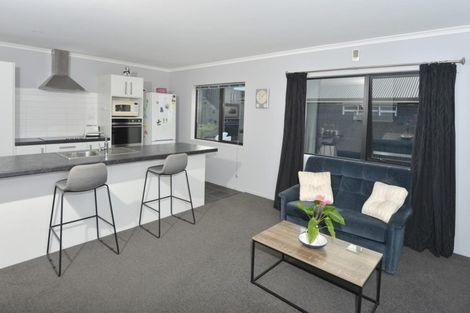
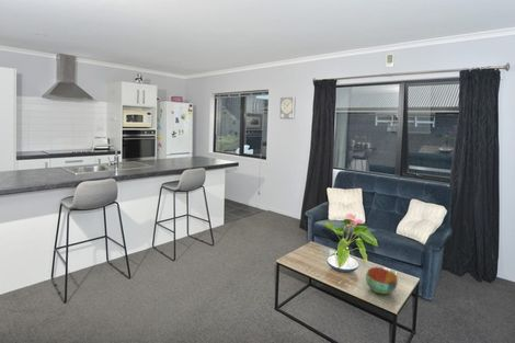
+ bowl (381, 282)
